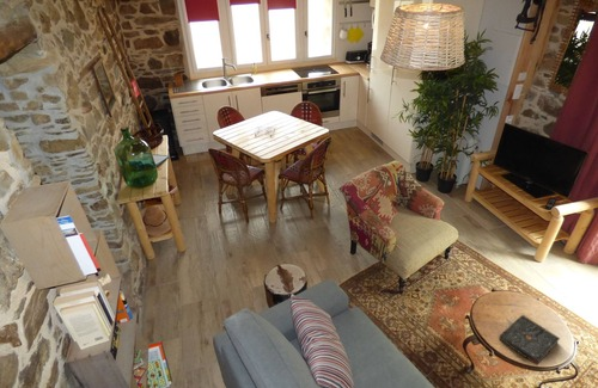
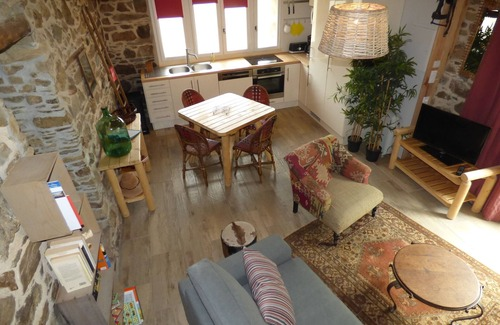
- book (529, 338)
